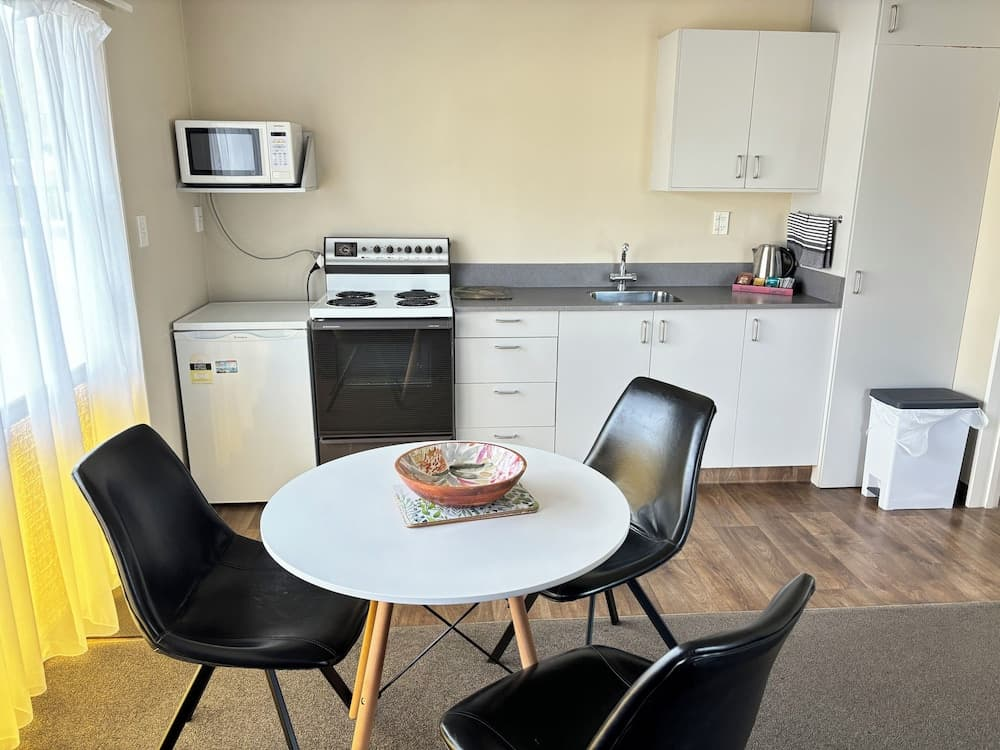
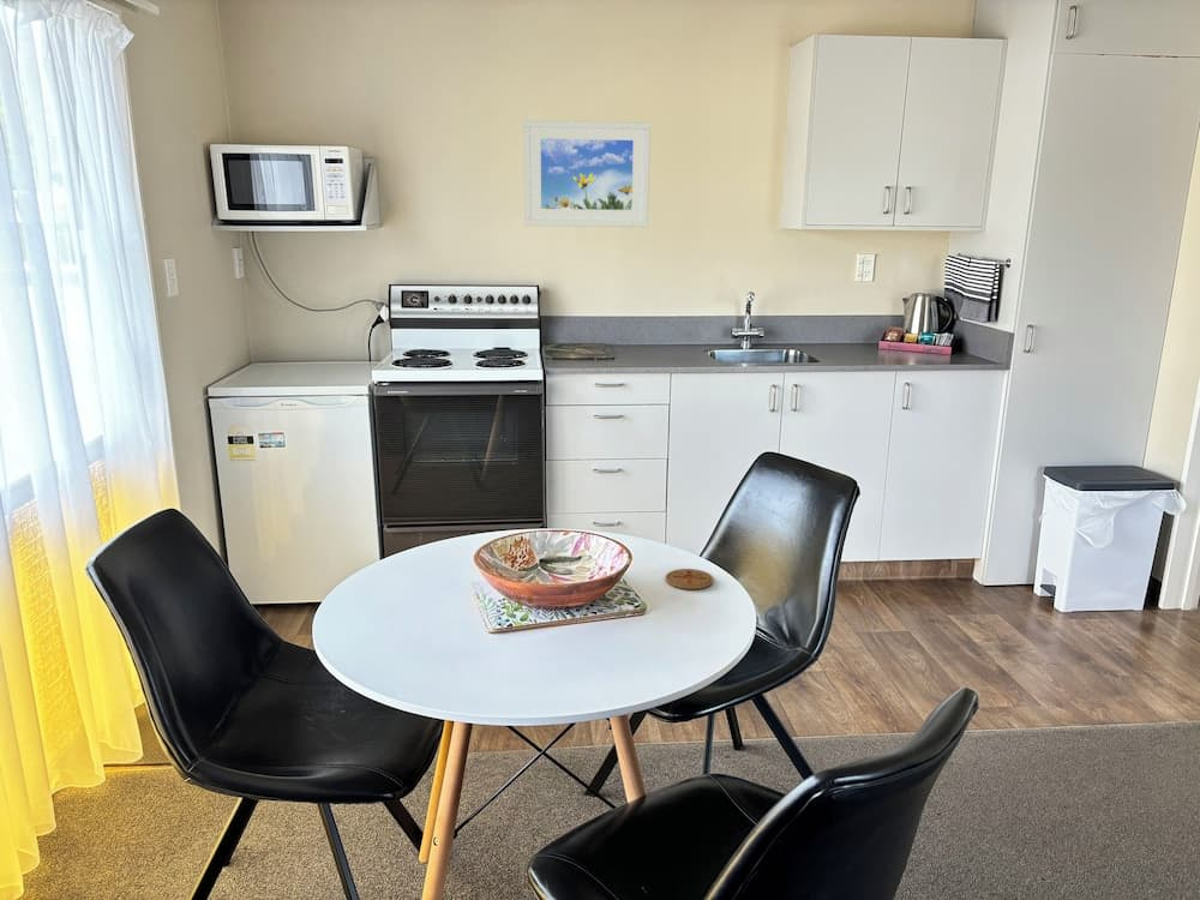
+ coaster (689, 578)
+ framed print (587, 174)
